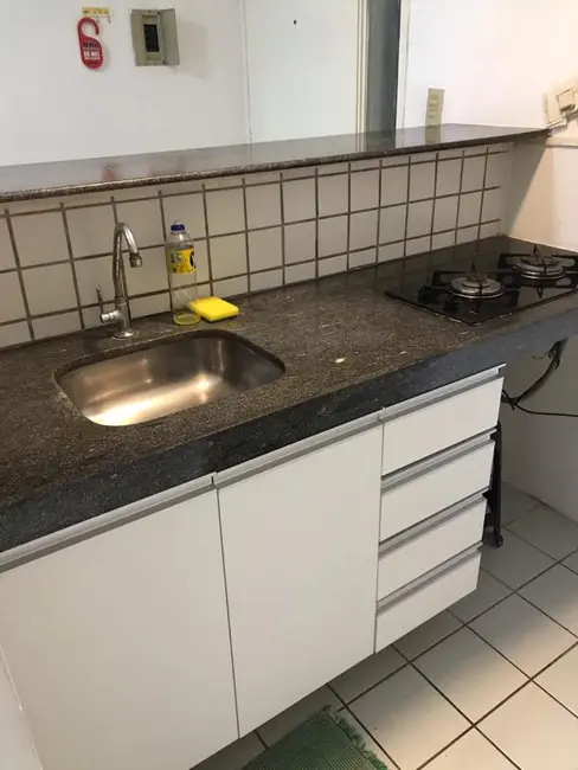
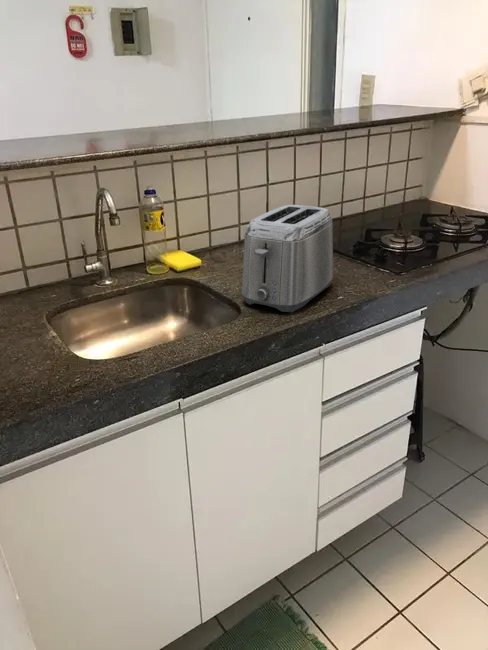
+ toaster (292, 254)
